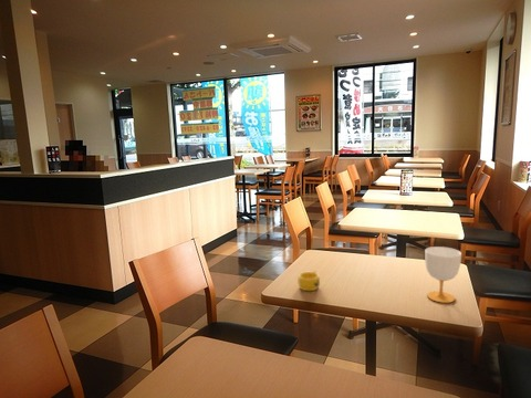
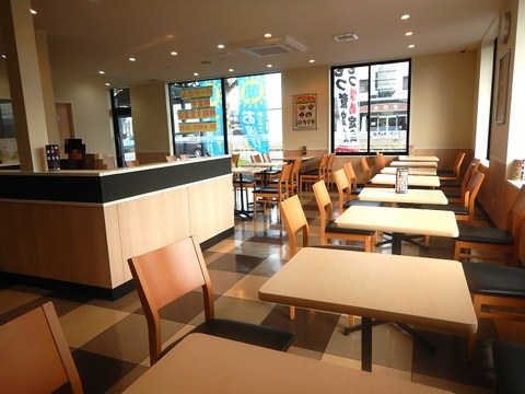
- cup (441, 274)
- cup (310, 280)
